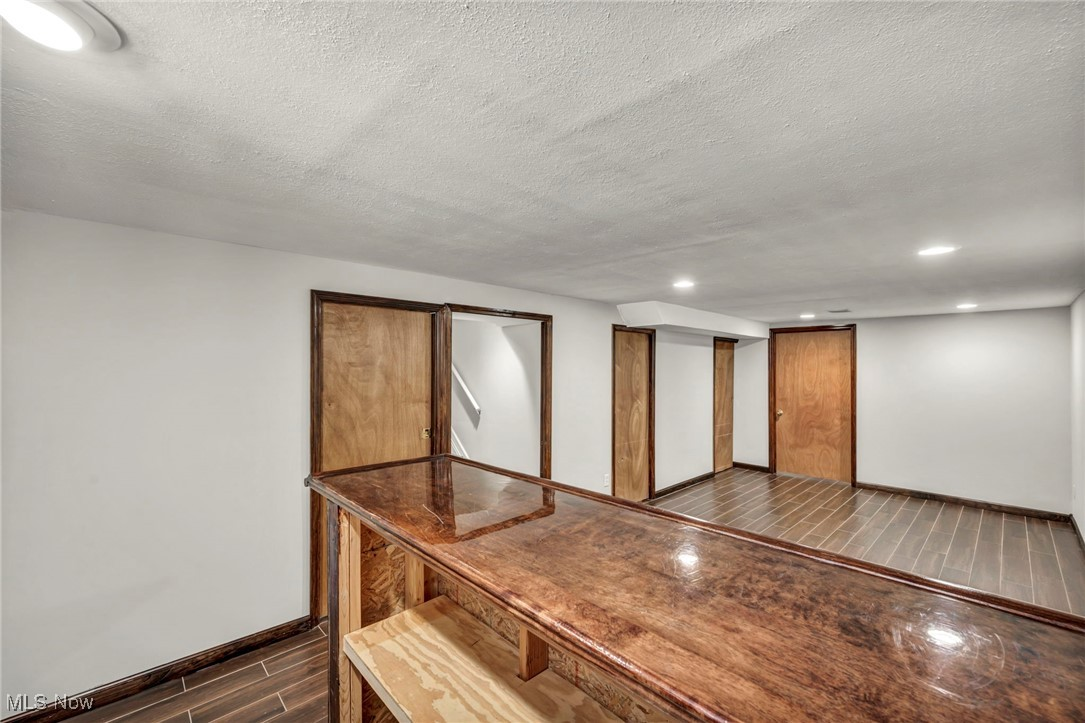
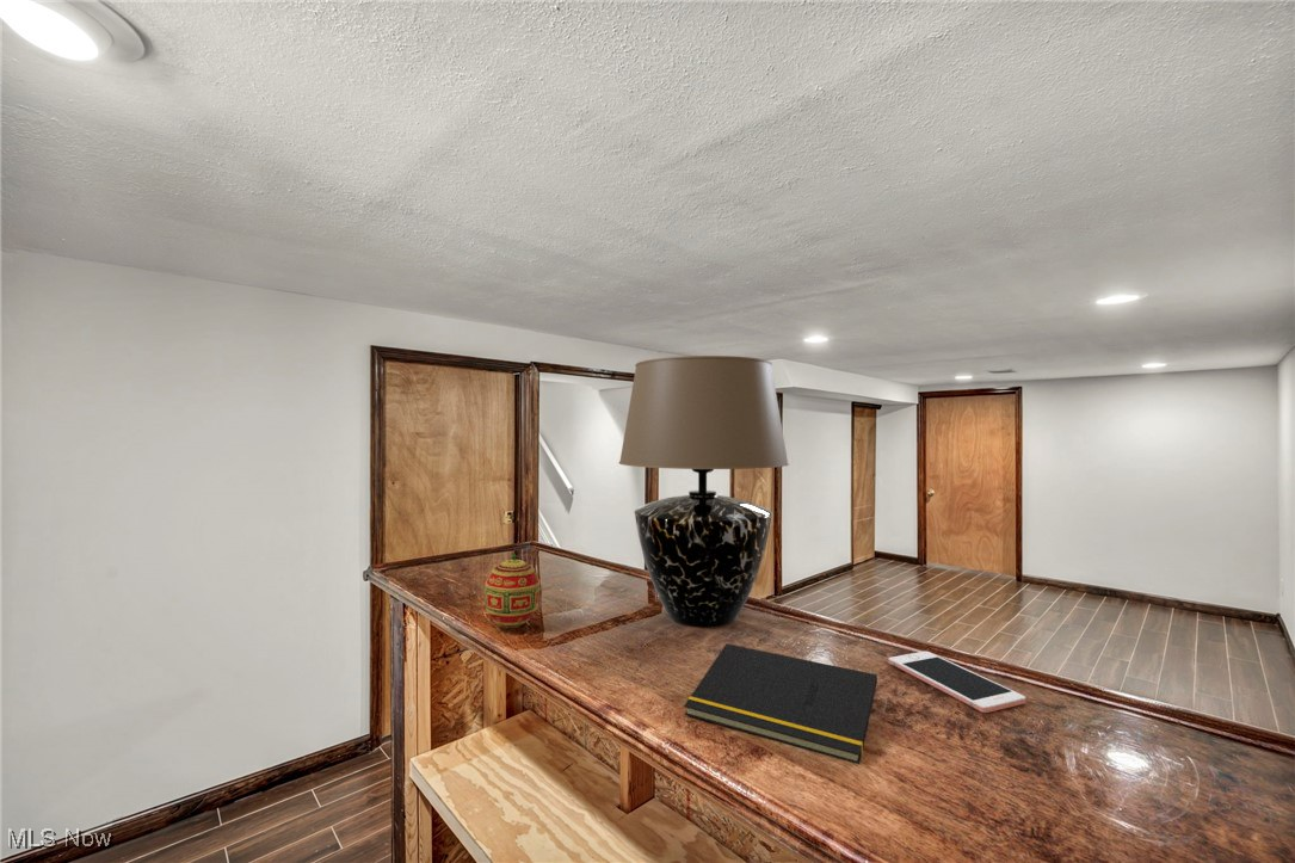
+ decorative egg (512, 590)
+ notepad (782, 694)
+ cell phone (951, 678)
+ table lamp (702, 489)
